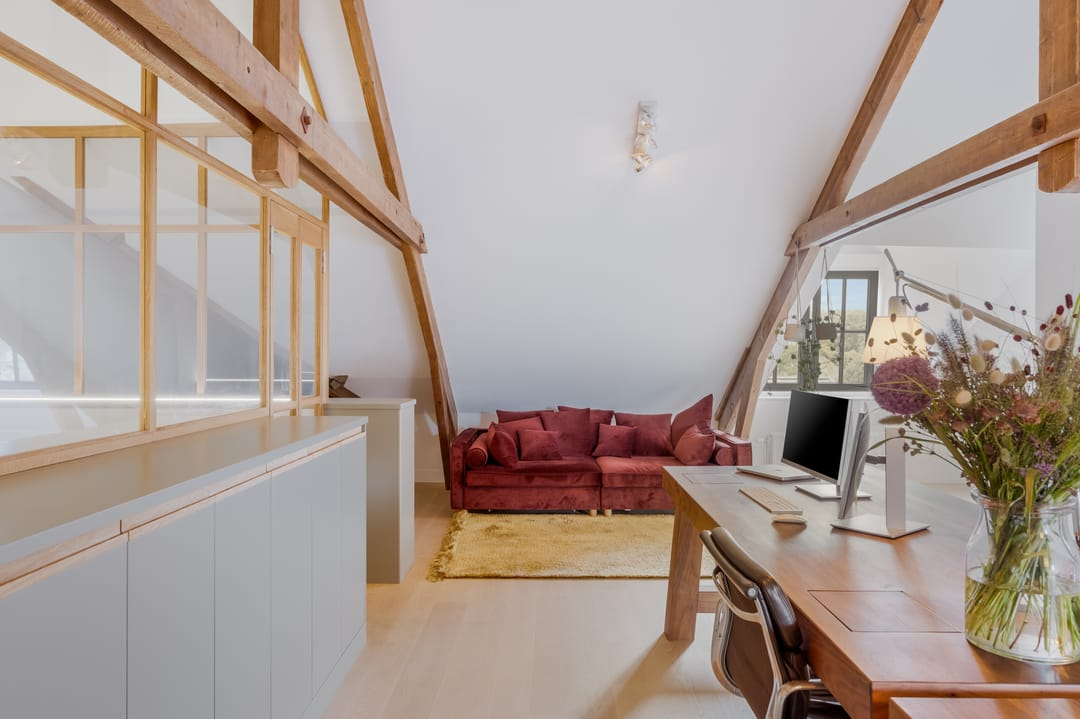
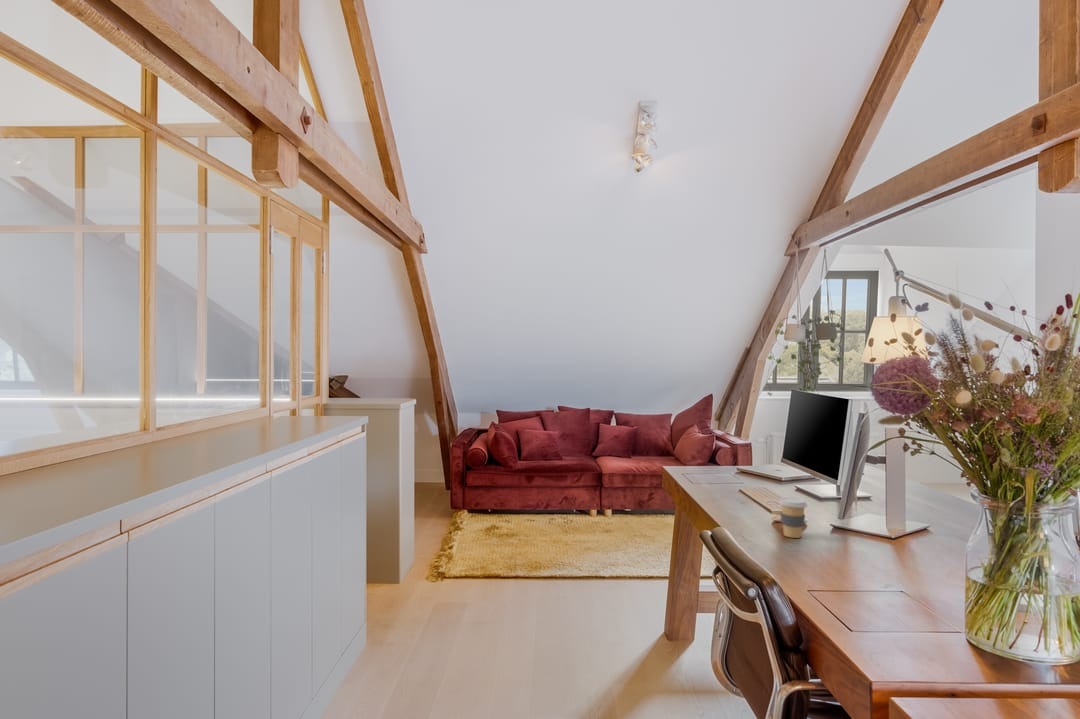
+ coffee cup (792, 517)
